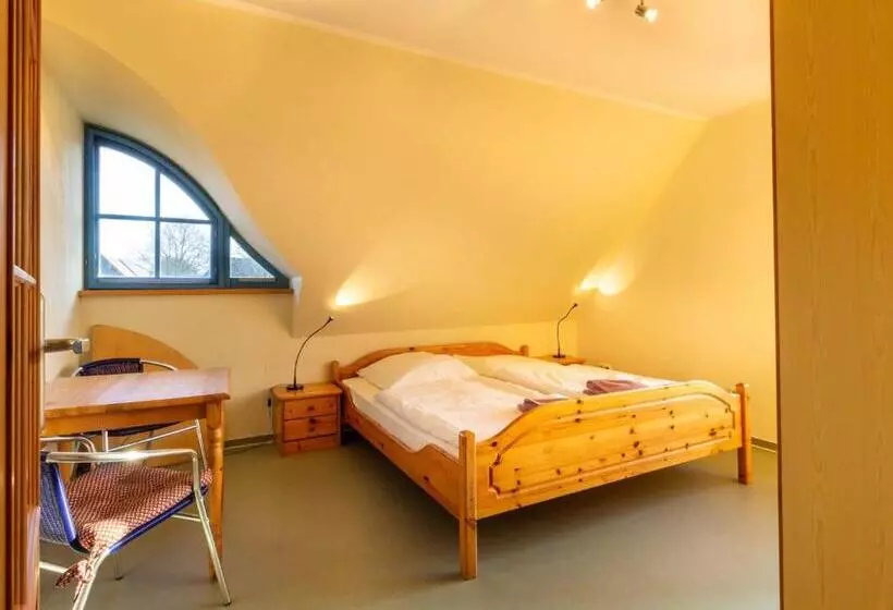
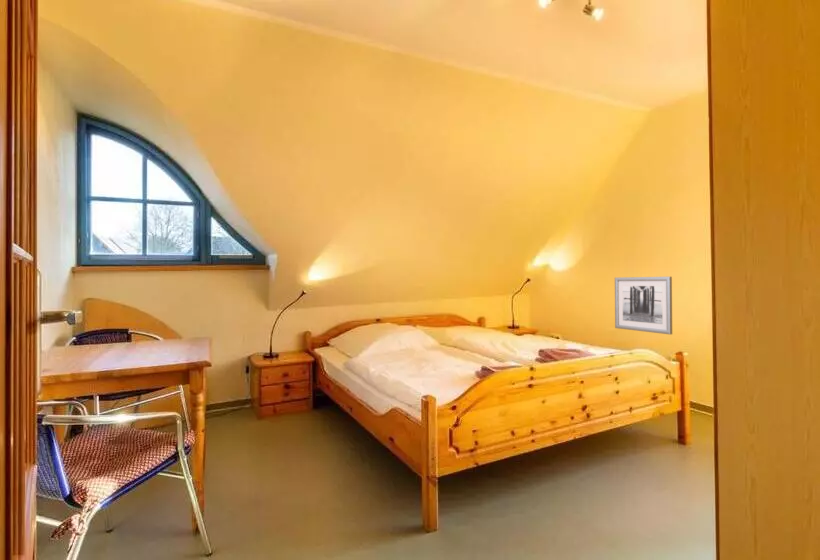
+ wall art (641, 304)
